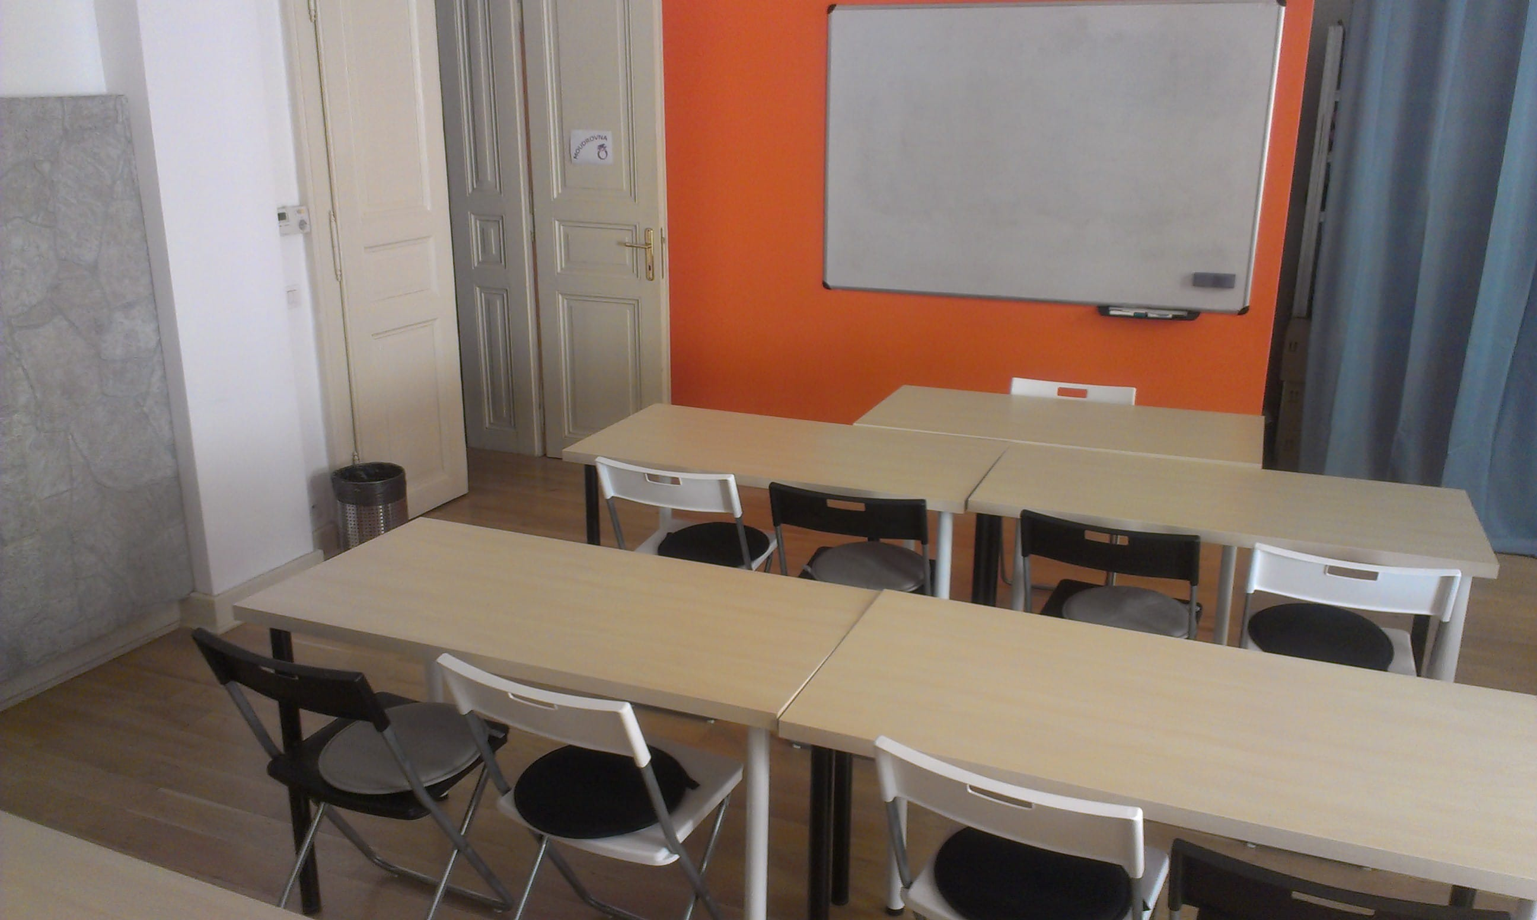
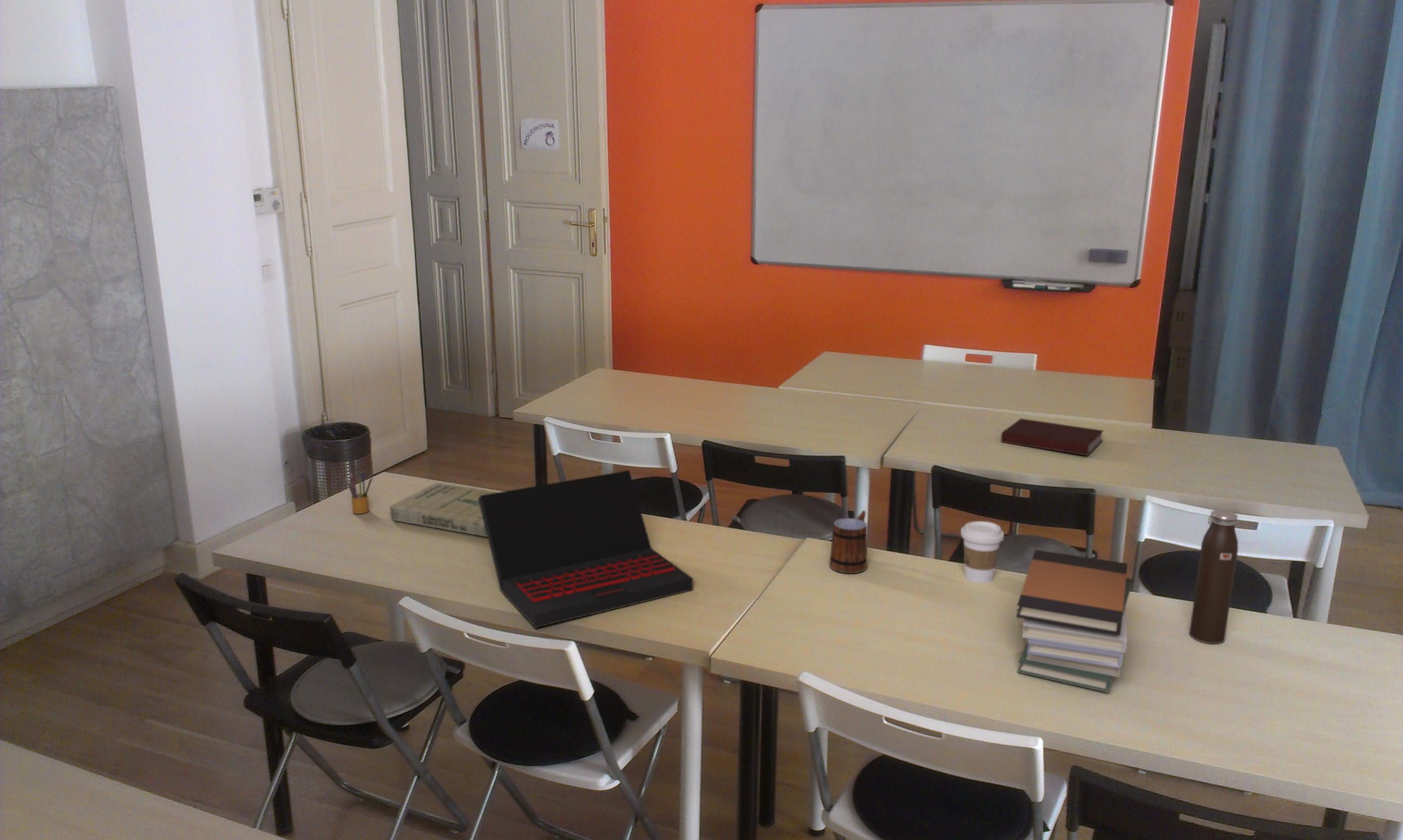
+ laptop (584, 541)
+ book stack (1074, 618)
+ pencil box (360, 492)
+ coffee cup (980, 553)
+ book (461, 509)
+ water bottle (1215, 576)
+ mug (853, 541)
+ notebook (1052, 436)
